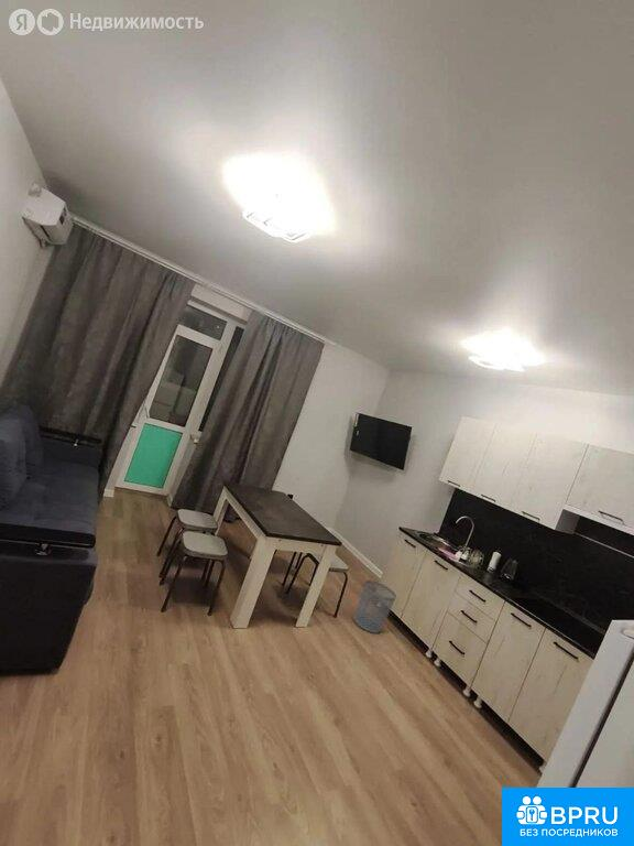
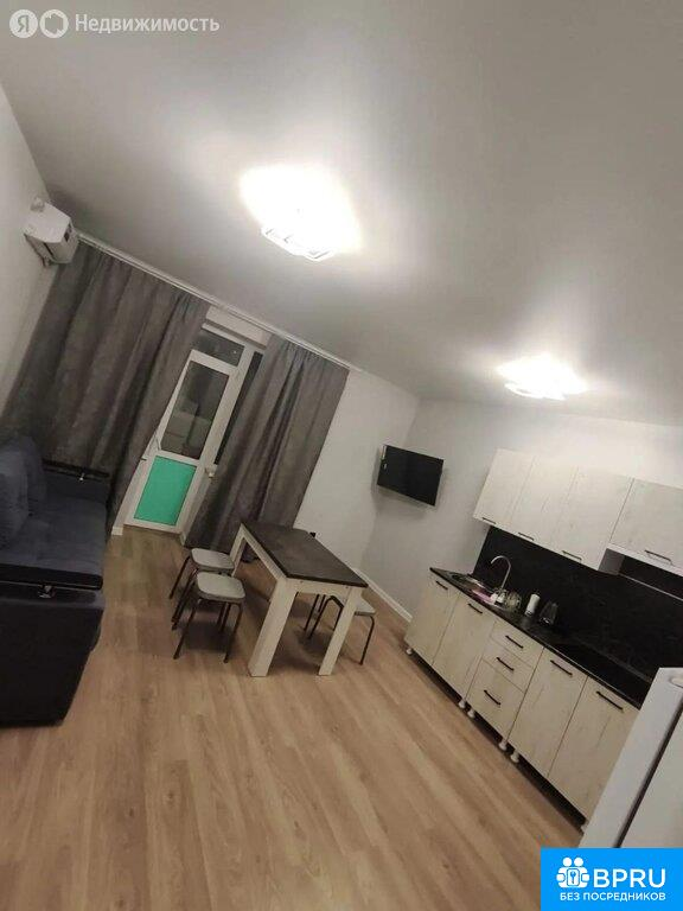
- waste bin (373, 606)
